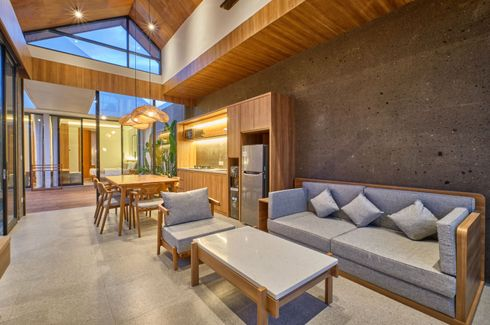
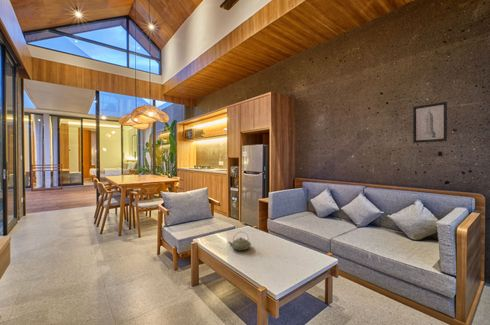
+ teapot (239, 240)
+ wall art (429, 123)
